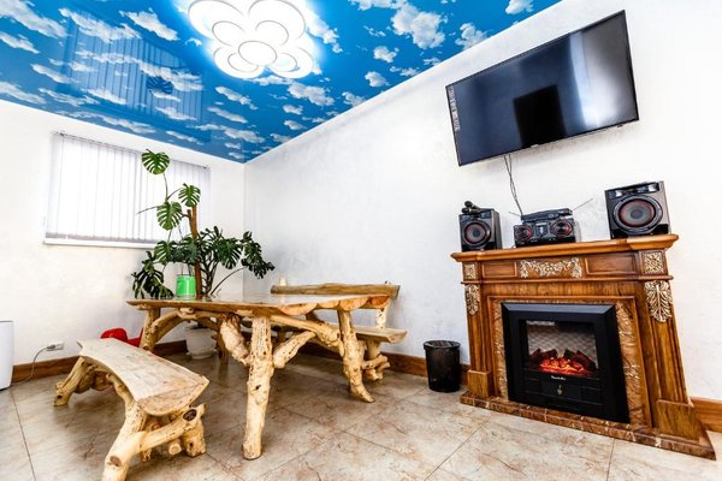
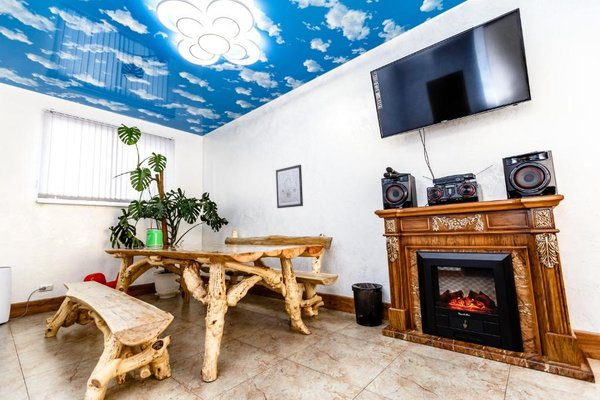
+ wall art (288, 187)
